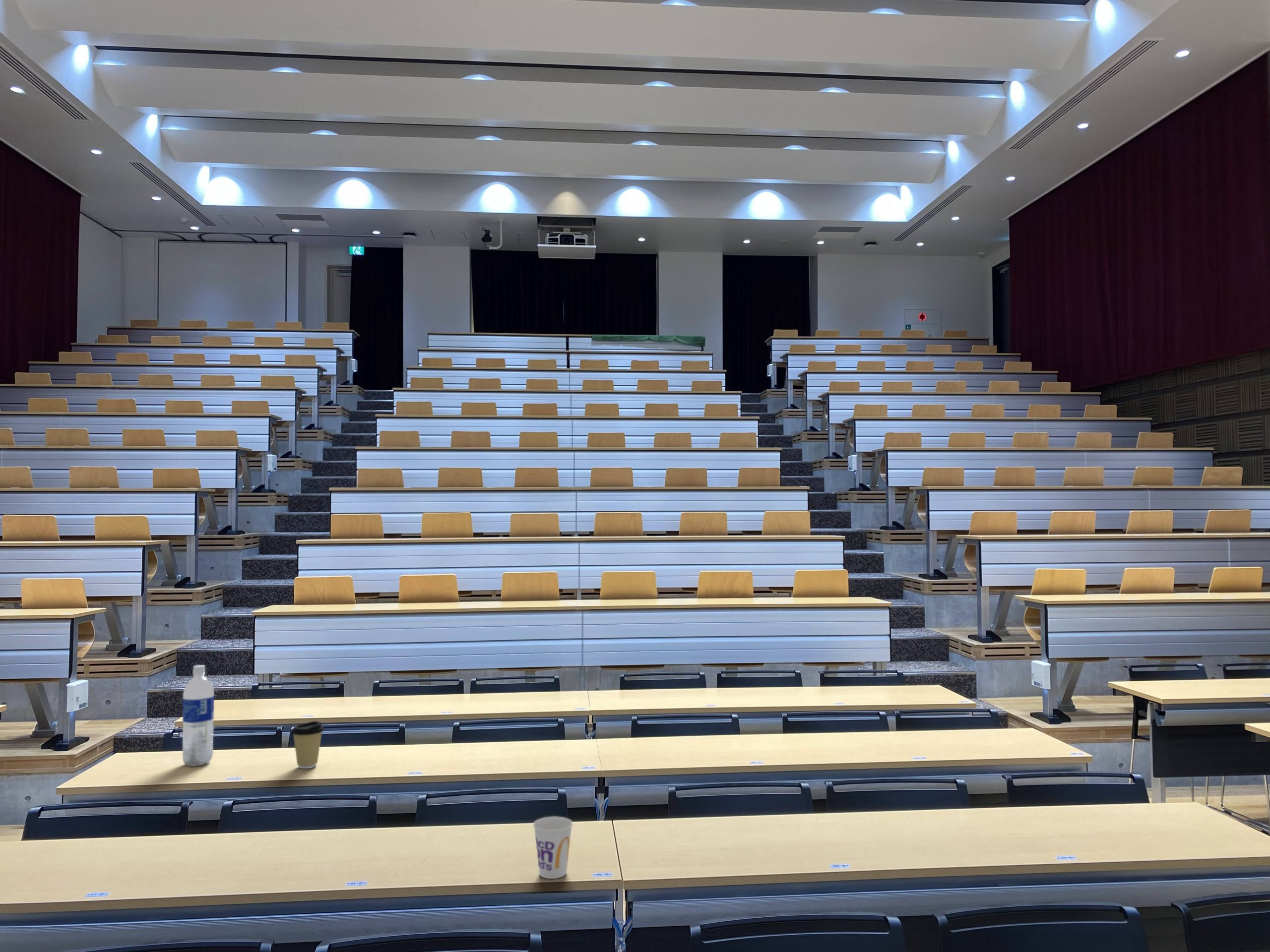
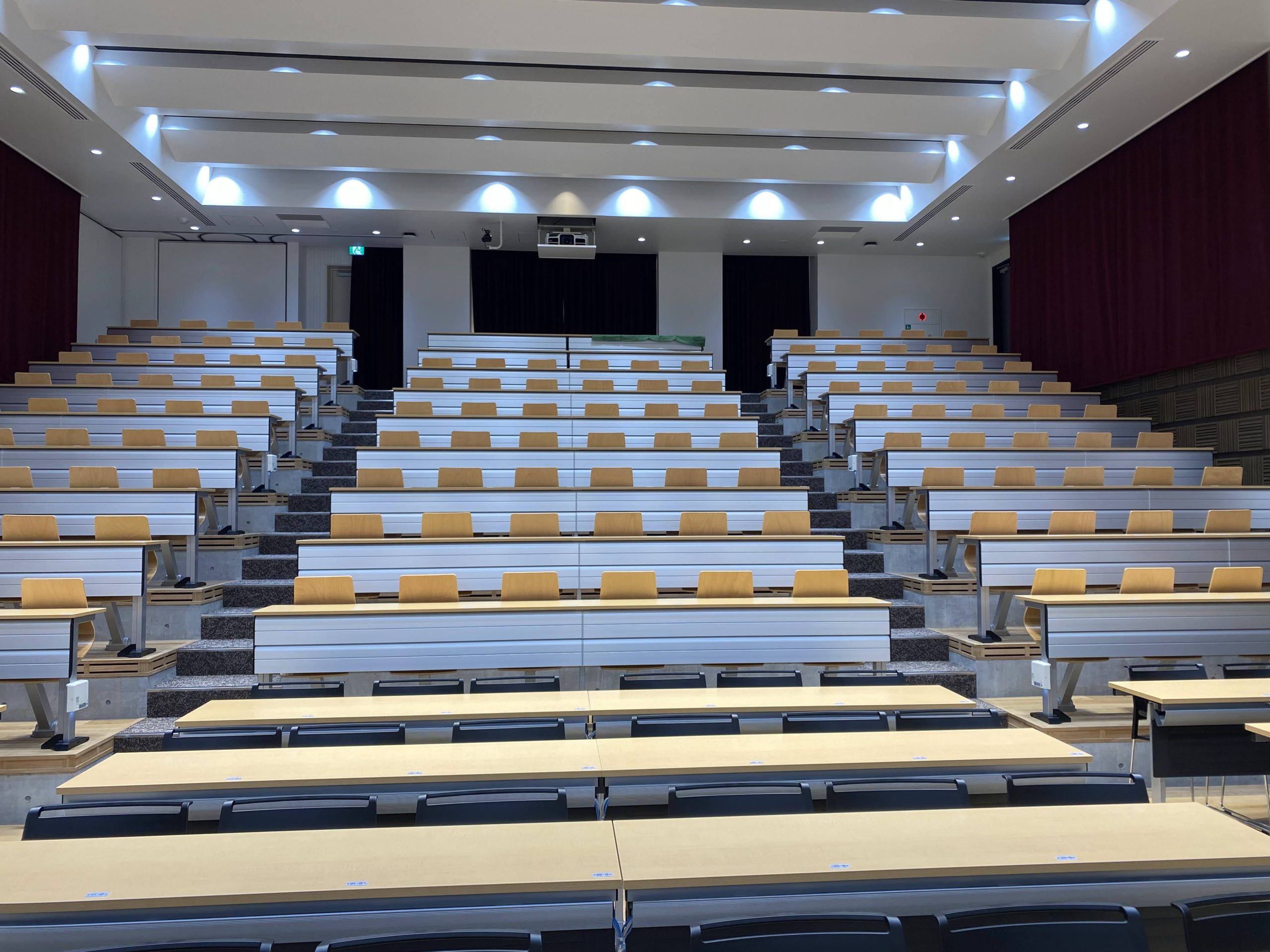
- coffee cup (307, 745)
- cup (553, 848)
- water bottle (198, 714)
